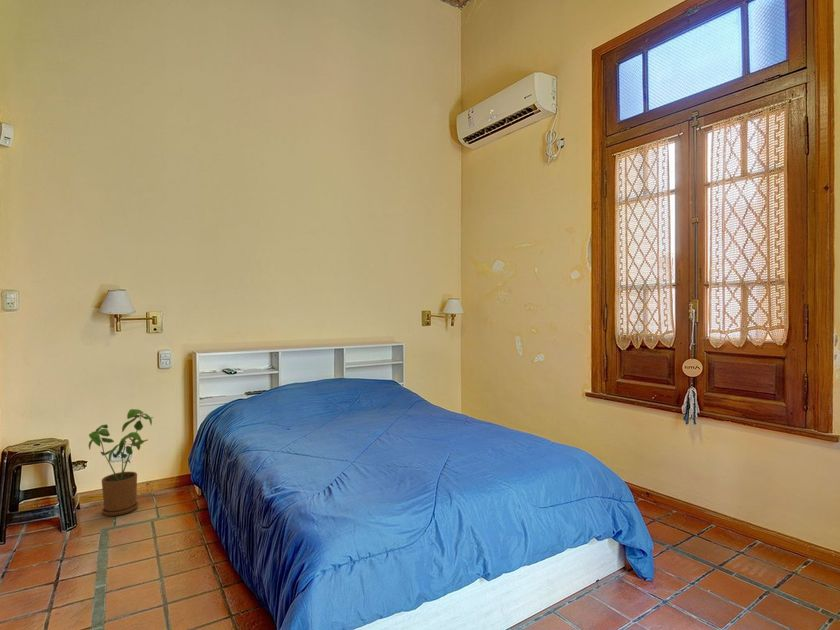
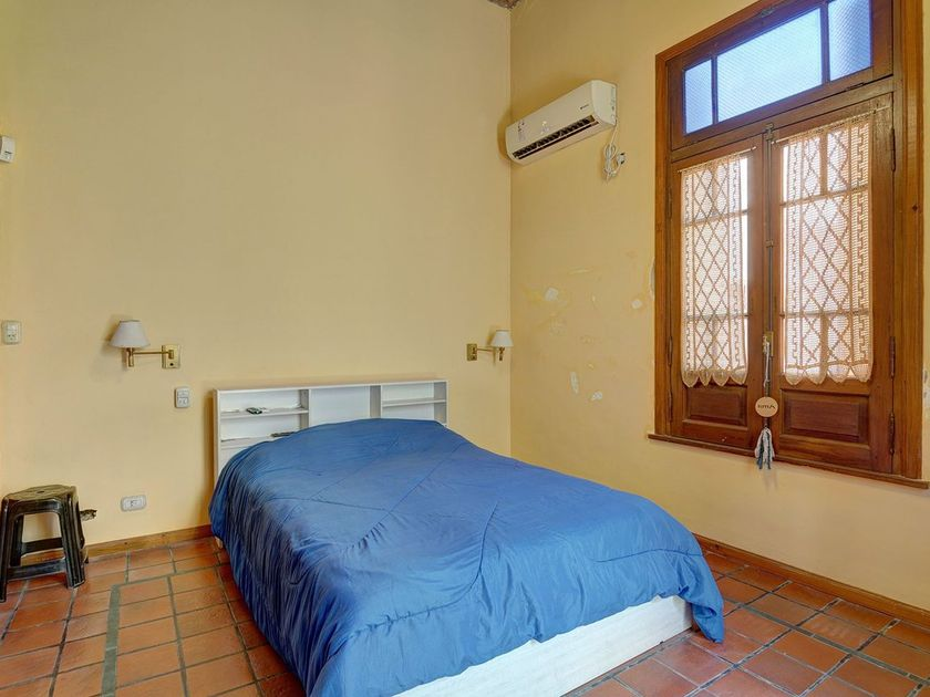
- house plant (122, 460)
